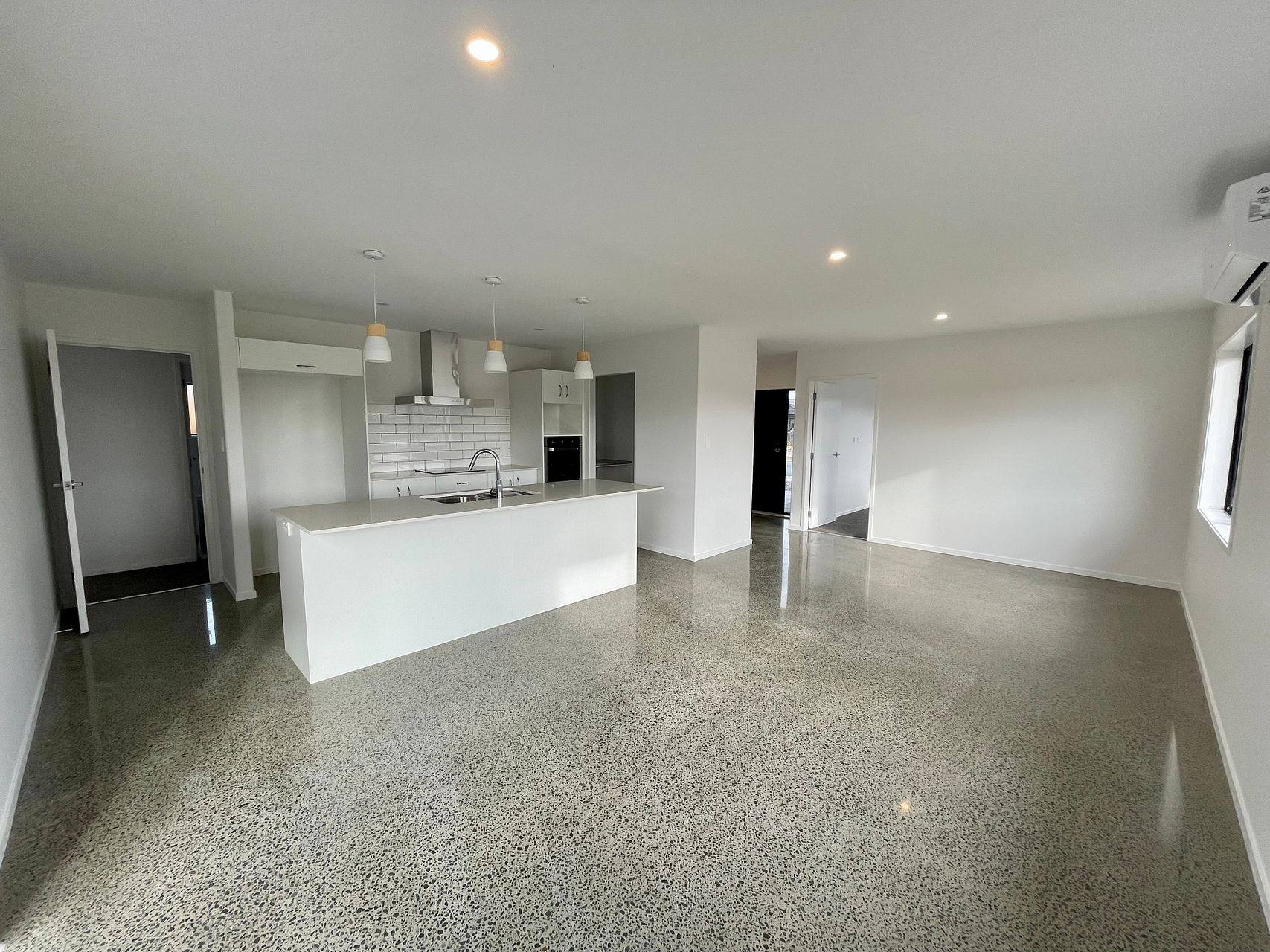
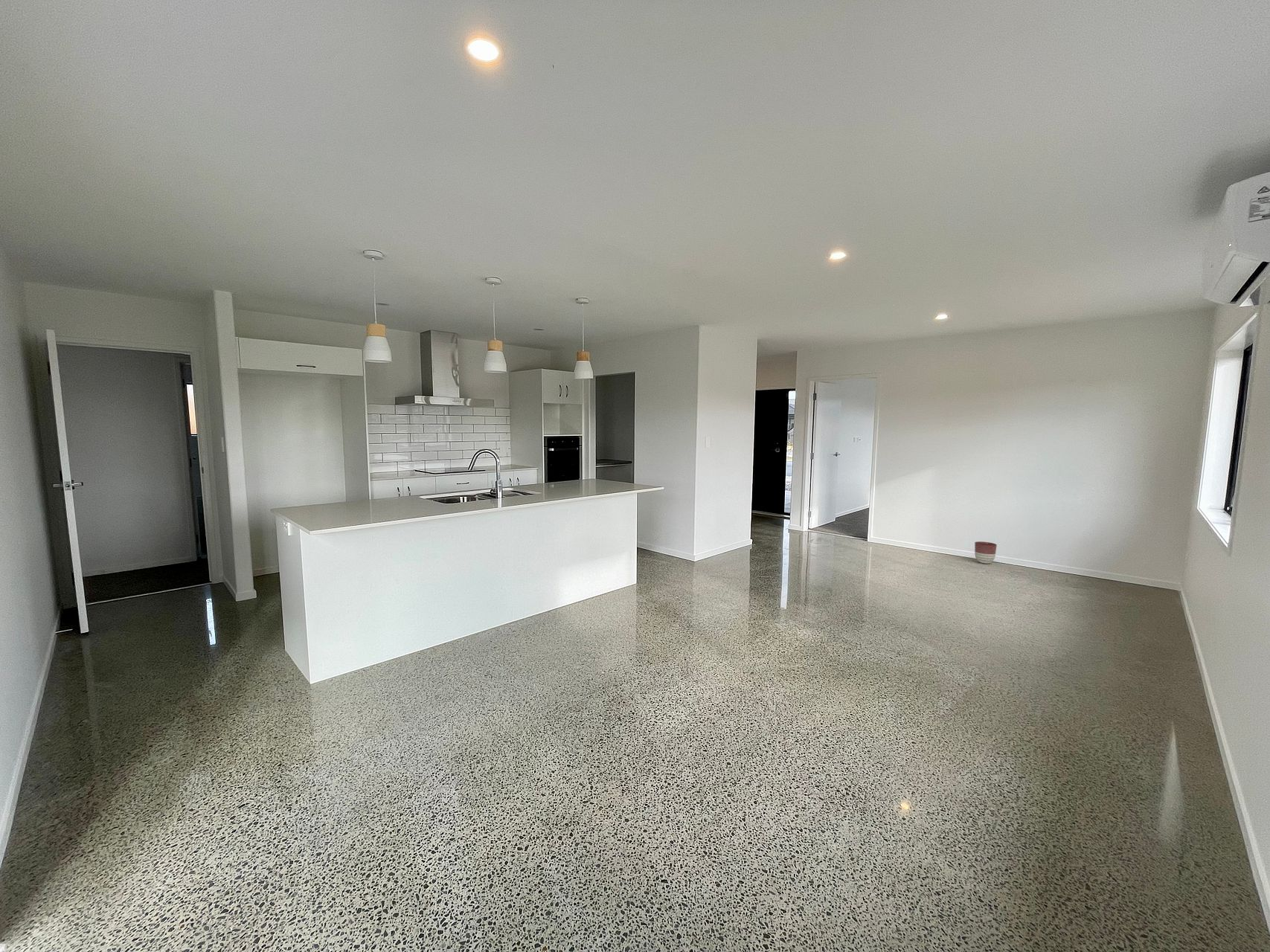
+ planter (984, 553)
